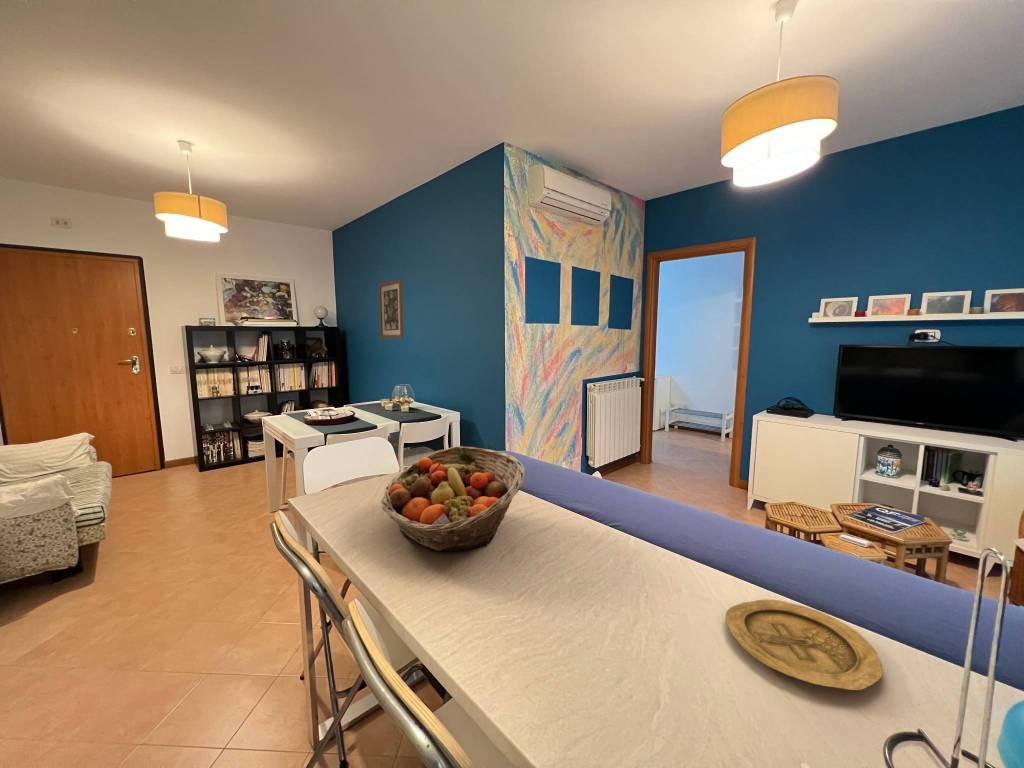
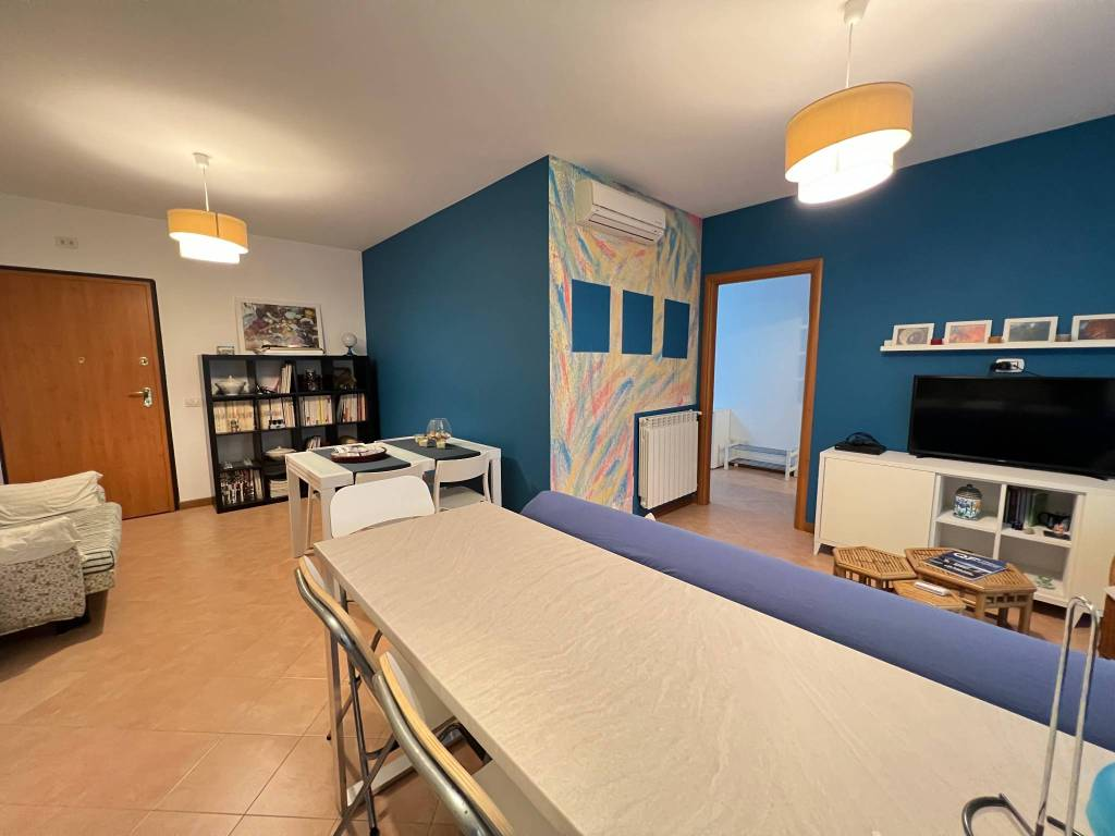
- plate (796, 638)
- wall art (390, 310)
- fruit basket (453, 493)
